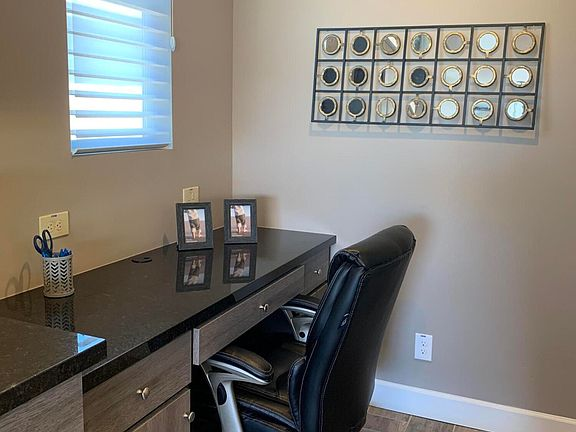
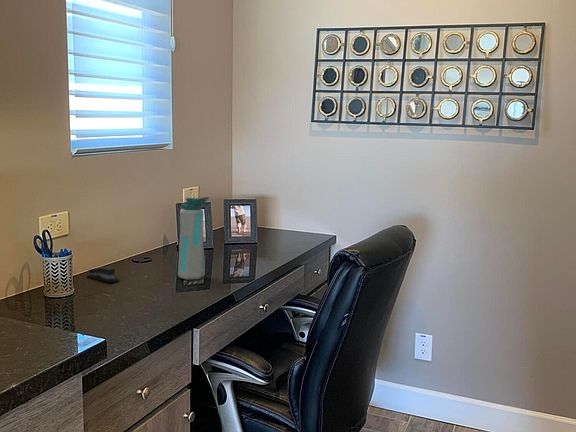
+ stapler (102, 272)
+ water bottle (193, 237)
